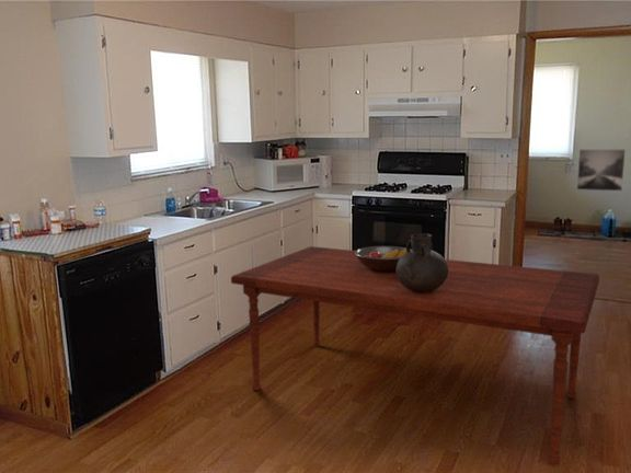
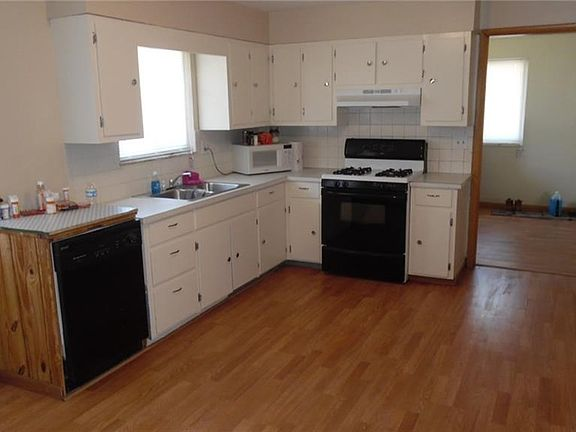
- dining table (415, 315)
- fruit bowl (385, 257)
- vase (422, 262)
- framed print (600, 170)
